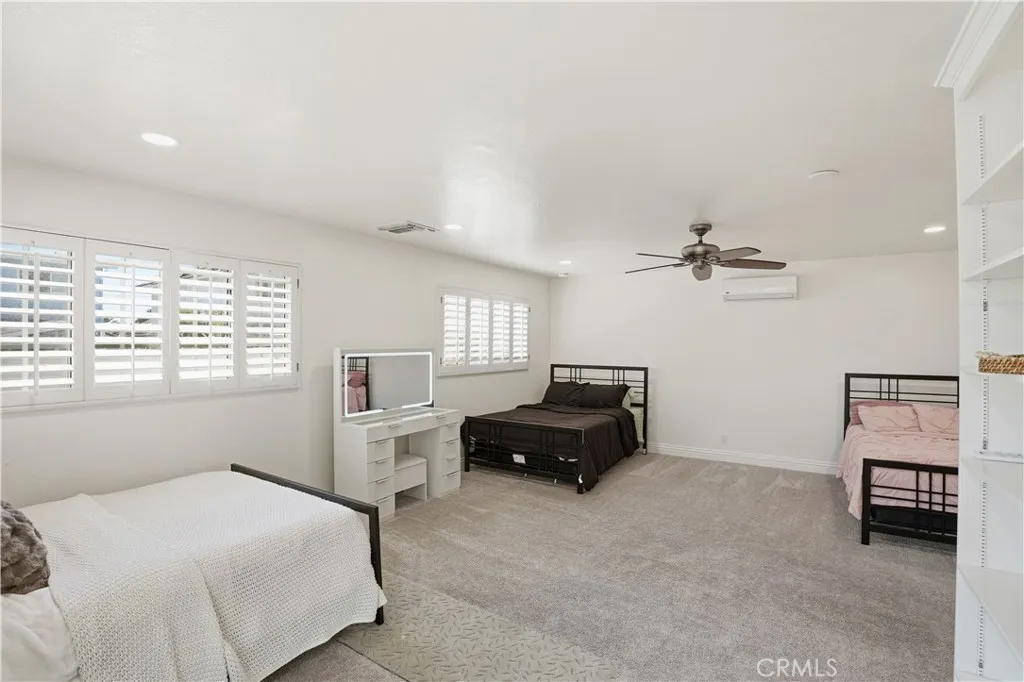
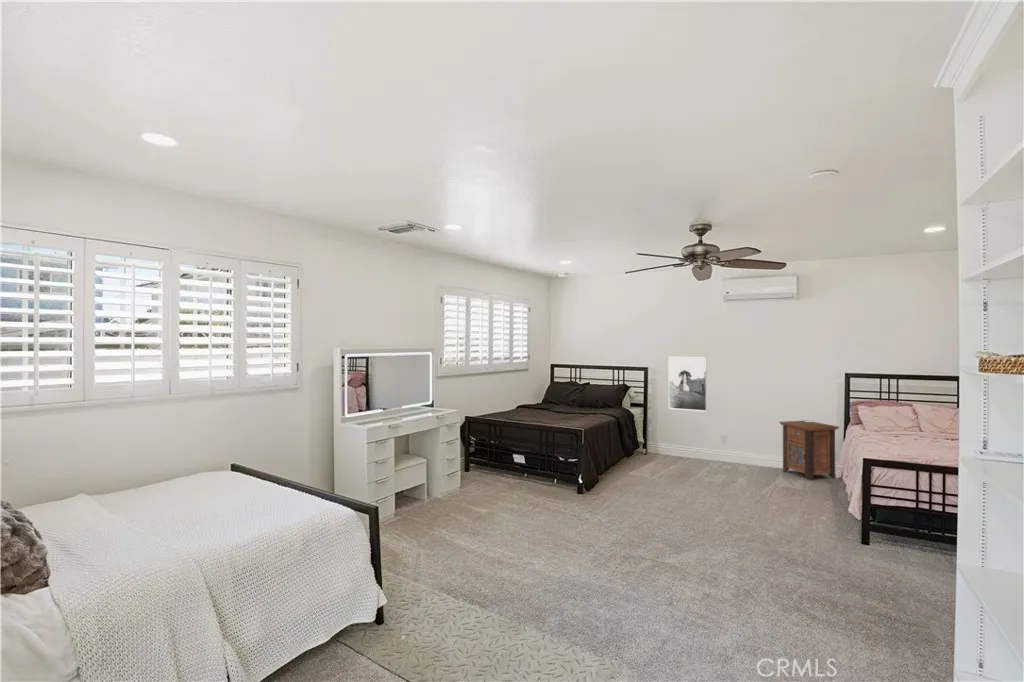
+ nightstand (808, 449)
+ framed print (687, 383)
